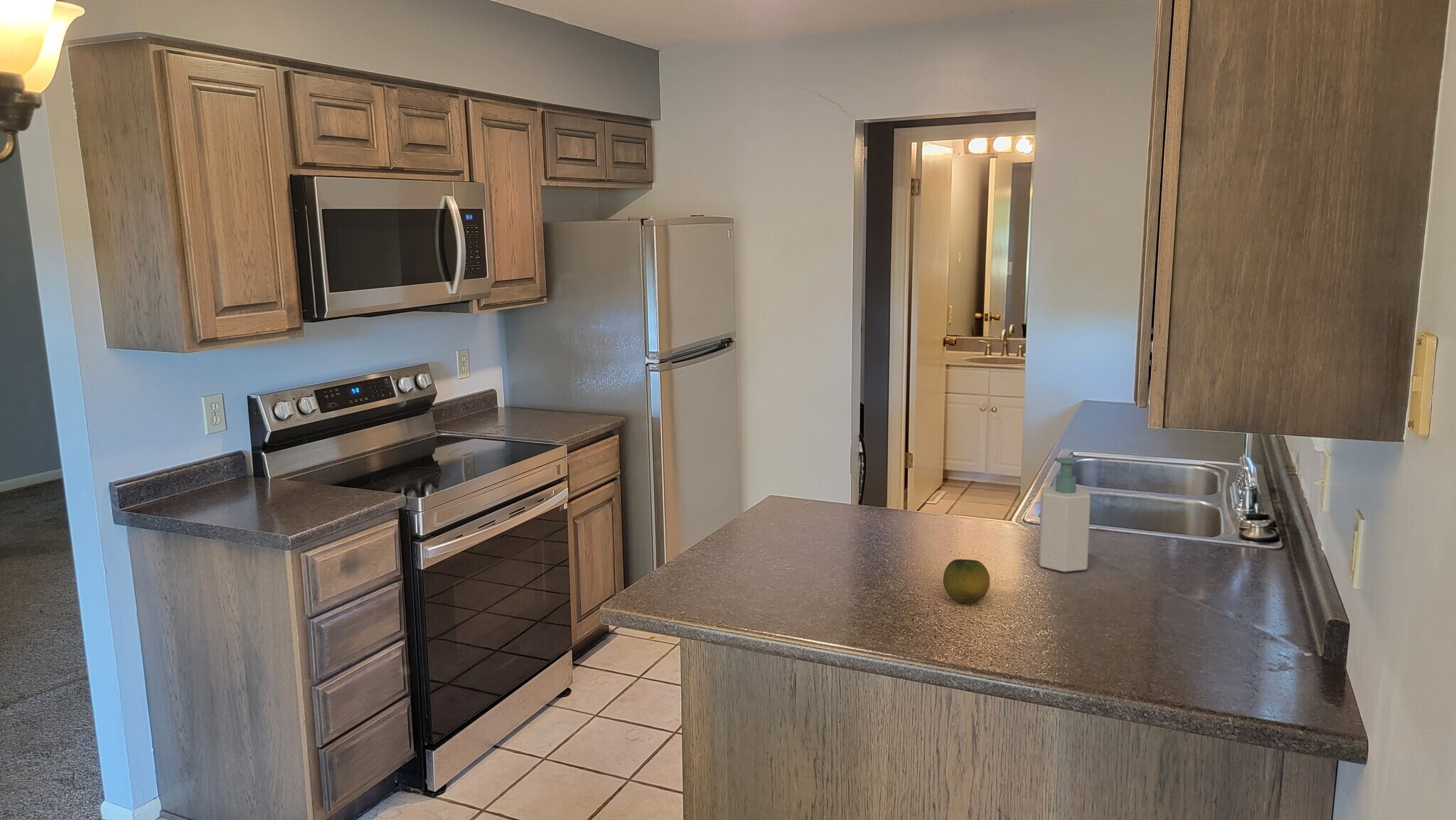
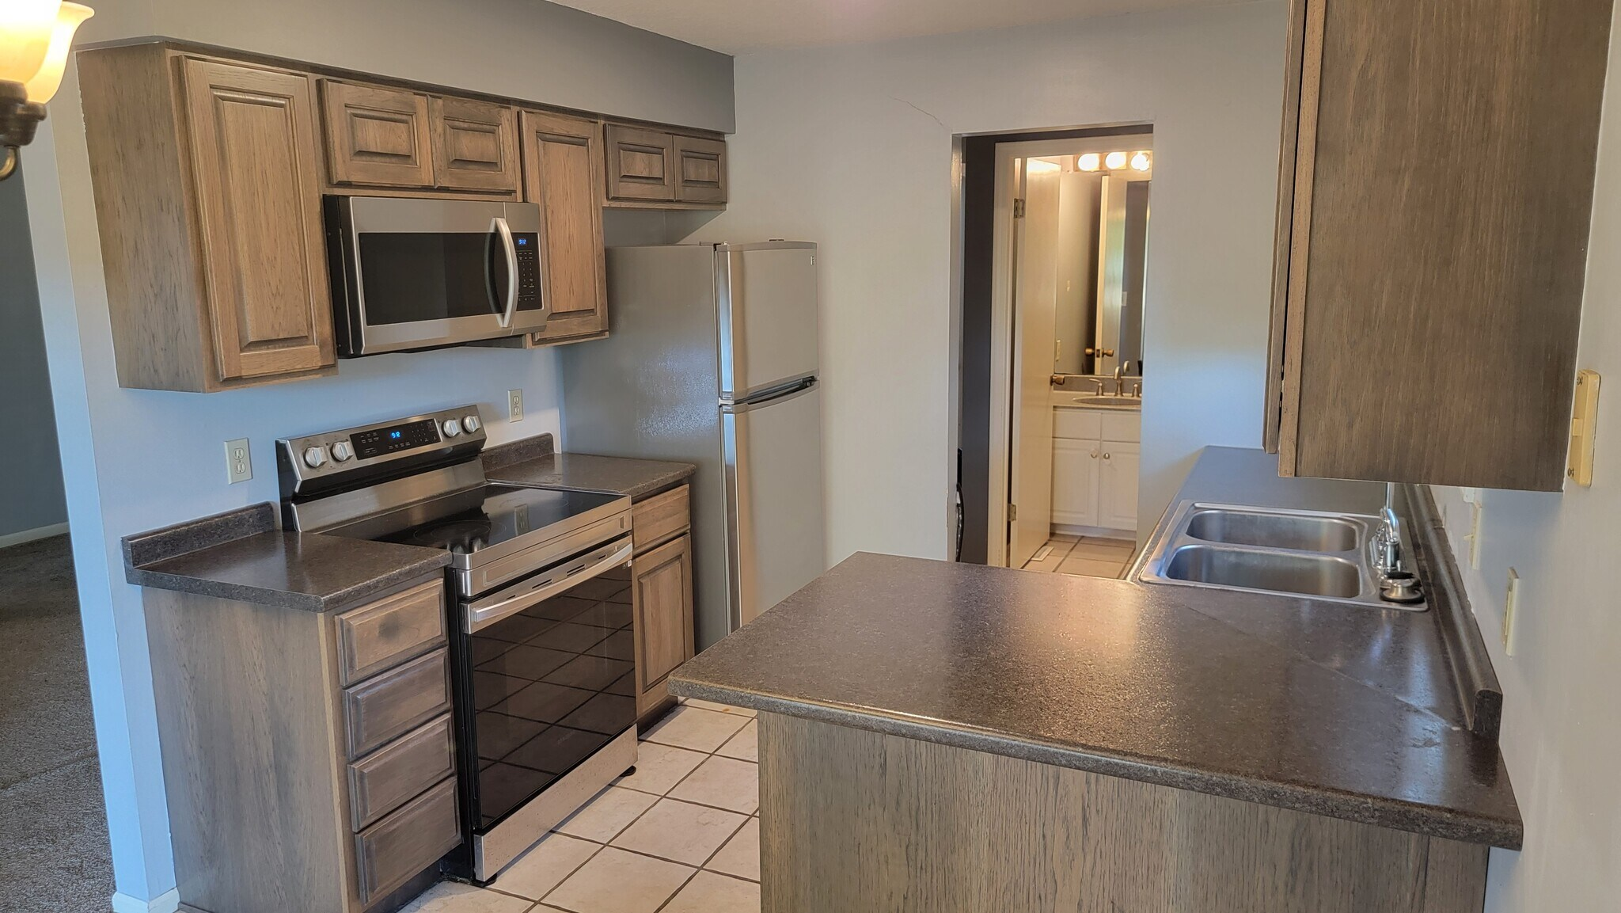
- fruit (966, 580)
- soap bottle (1064, 512)
